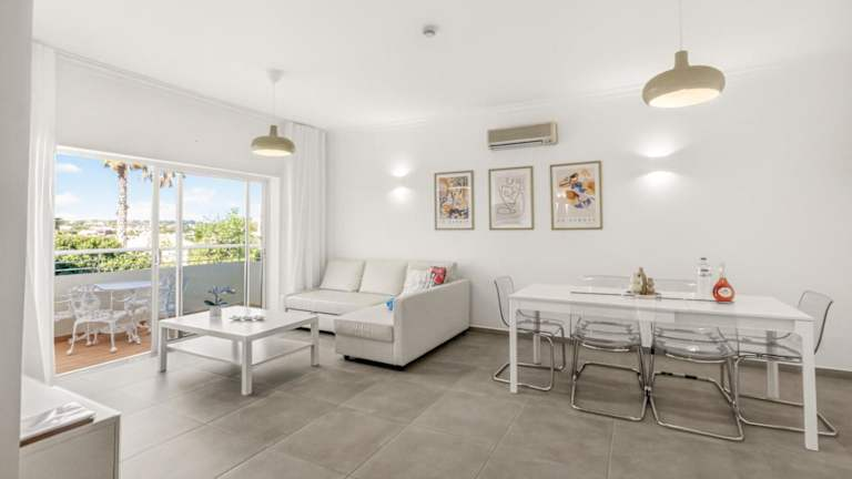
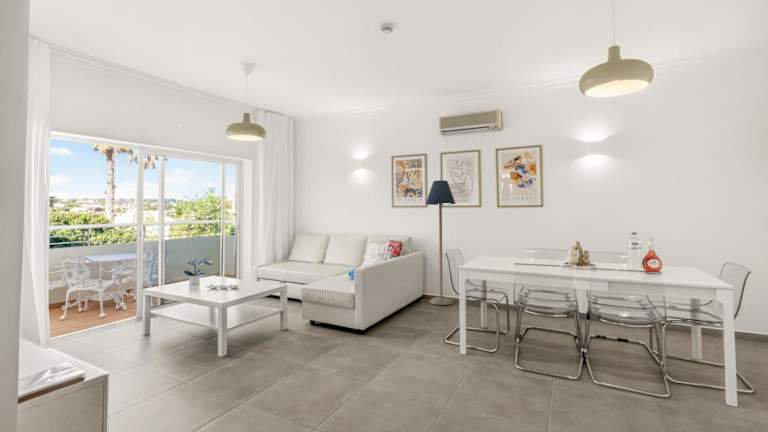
+ floor lamp (440, 241)
